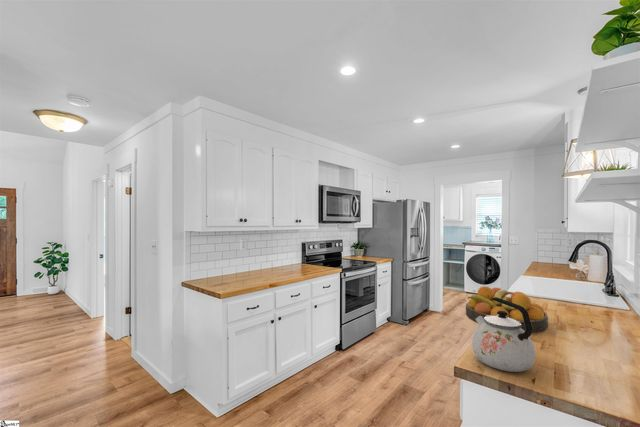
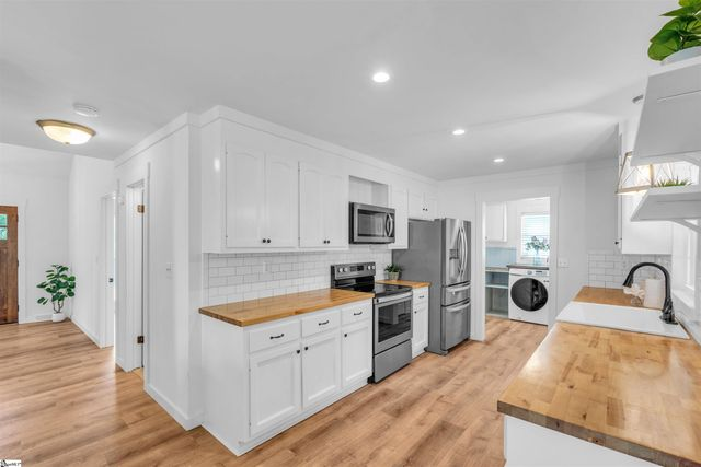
- kettle (501, 330)
- fruit bowl (504, 304)
